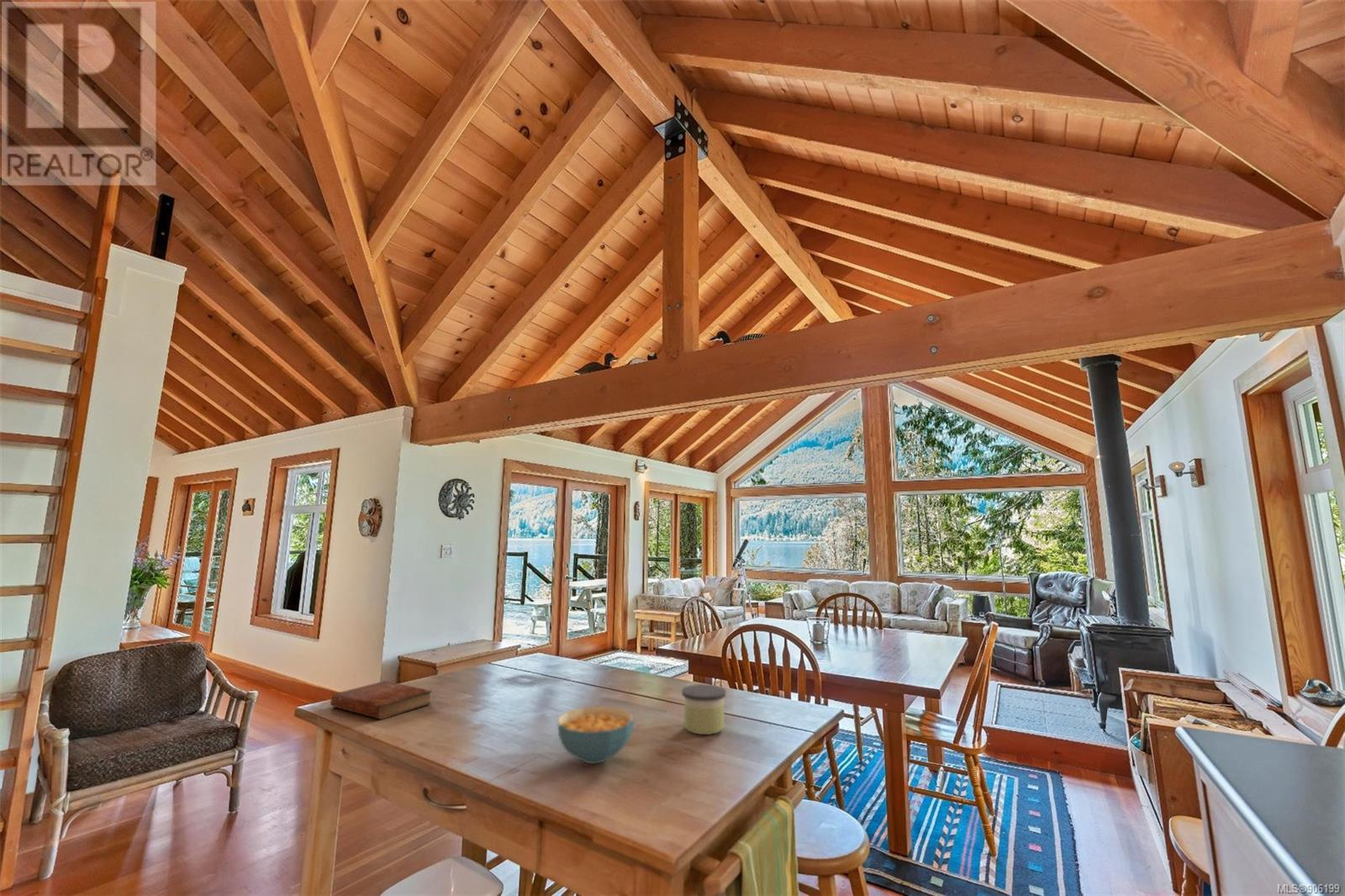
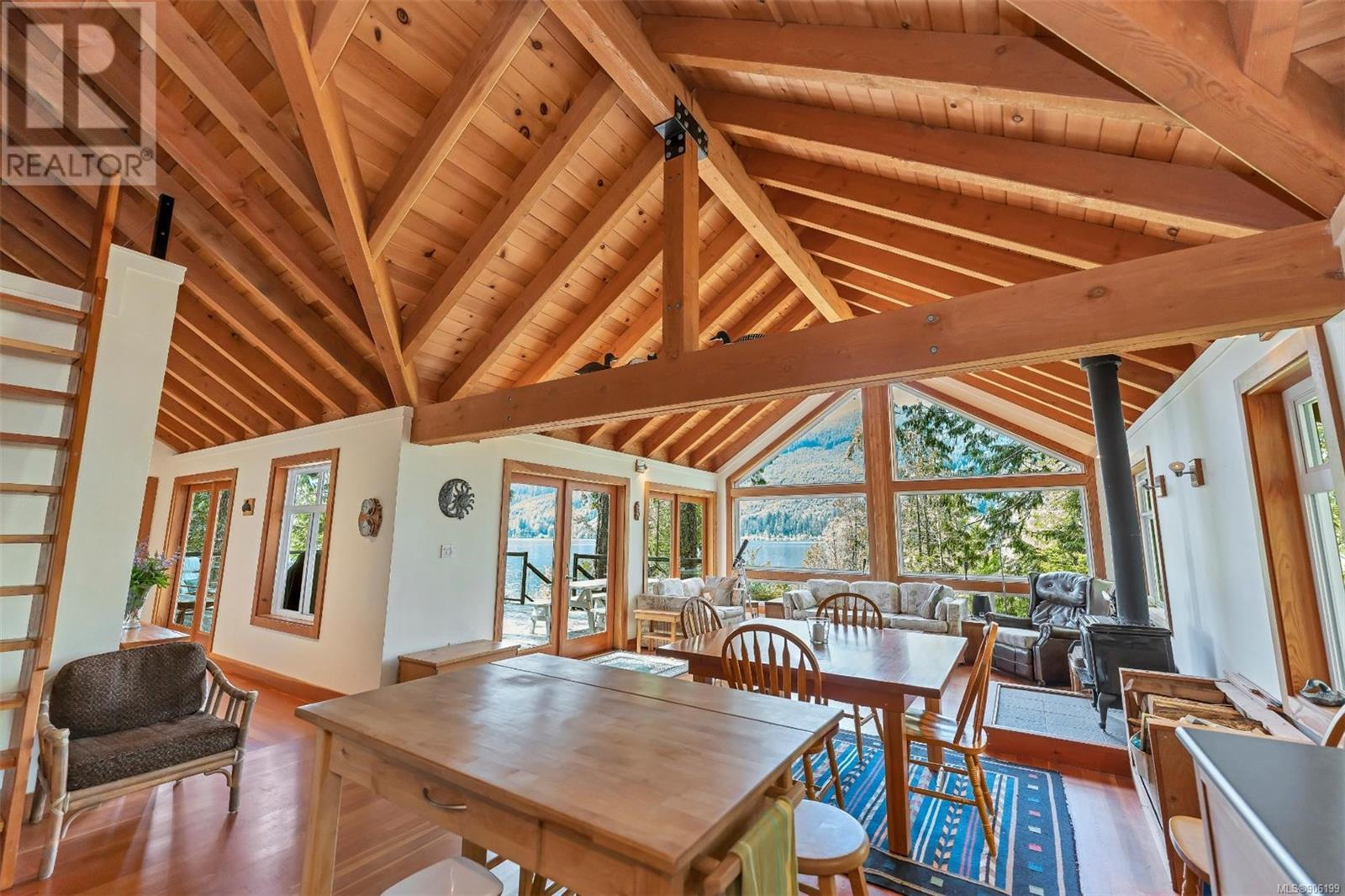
- bible (382, 698)
- cereal bowl (595, 738)
- candle (704, 709)
